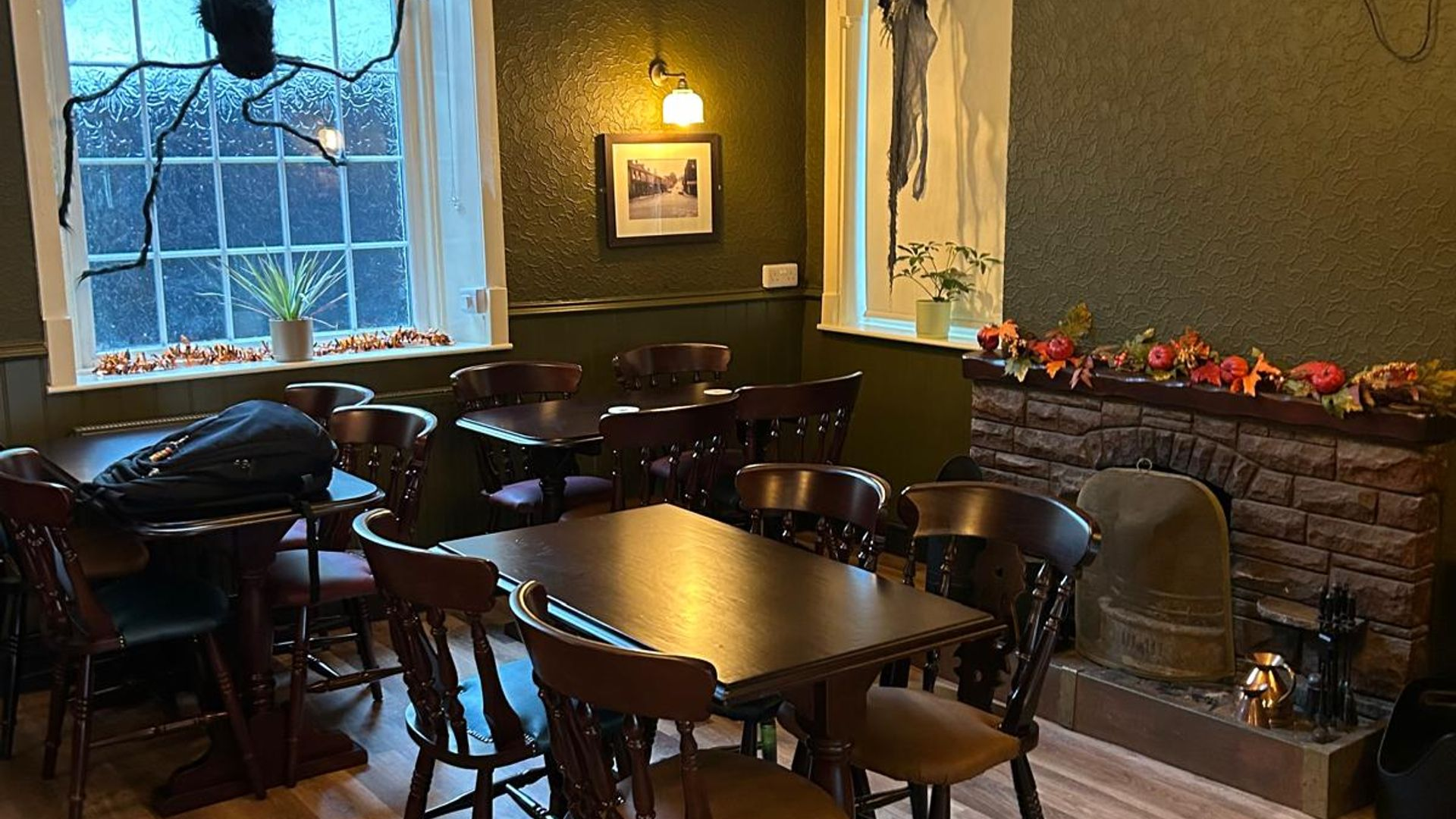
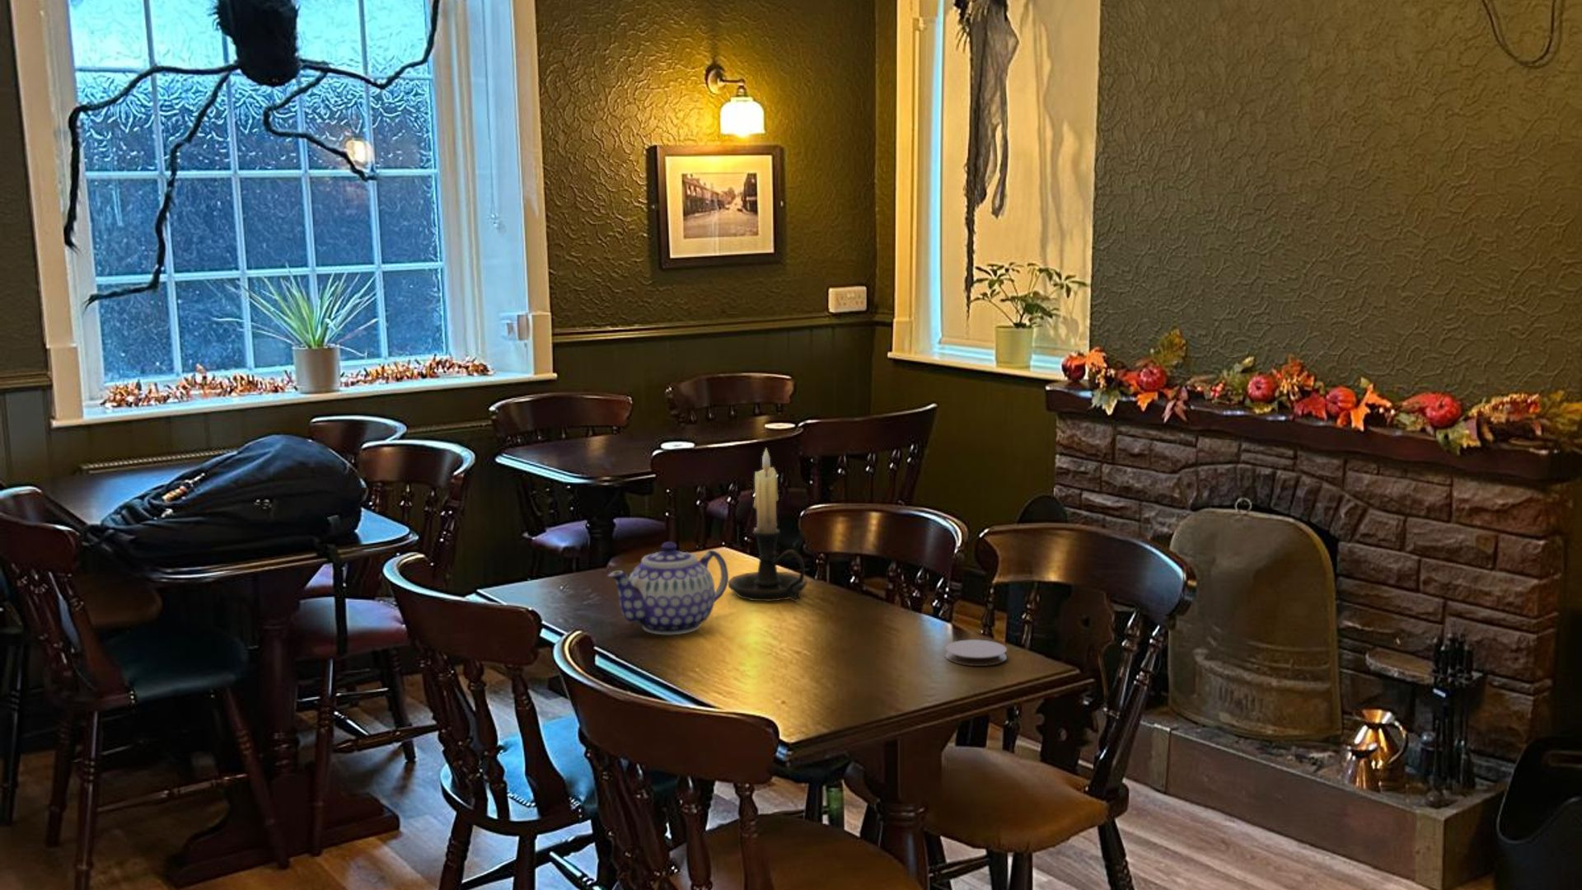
+ teapot (670, 585)
+ candle holder (774, 523)
+ coaster (976, 652)
